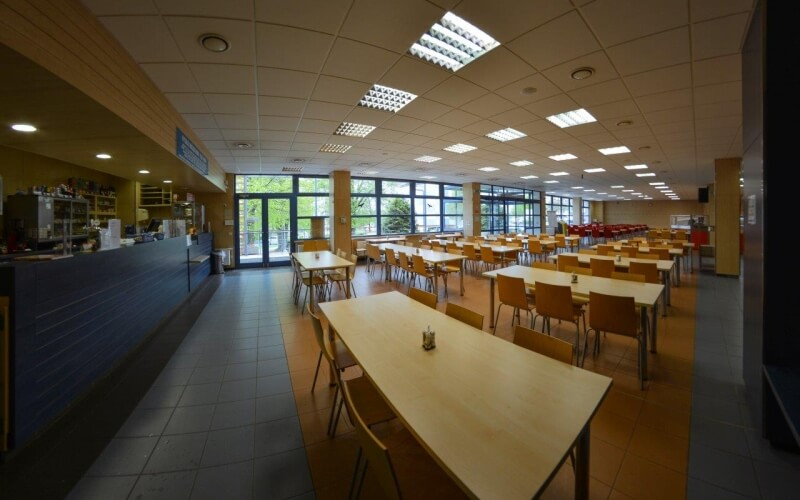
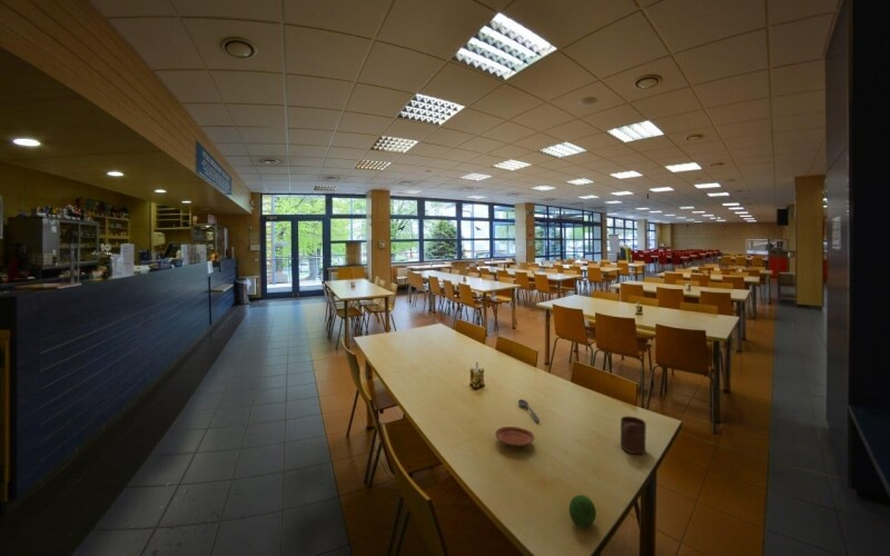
+ soupspoon (528, 408)
+ plate (514, 438)
+ fruit (582, 510)
+ cup (632, 436)
